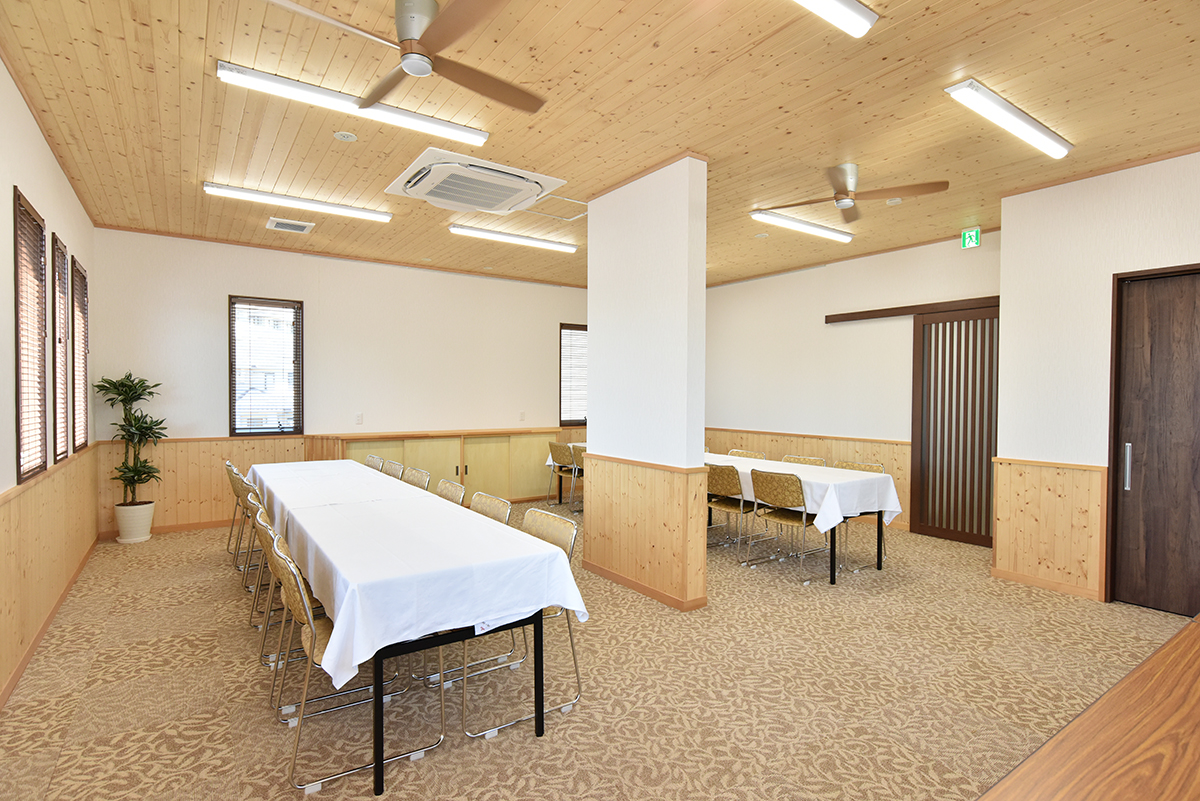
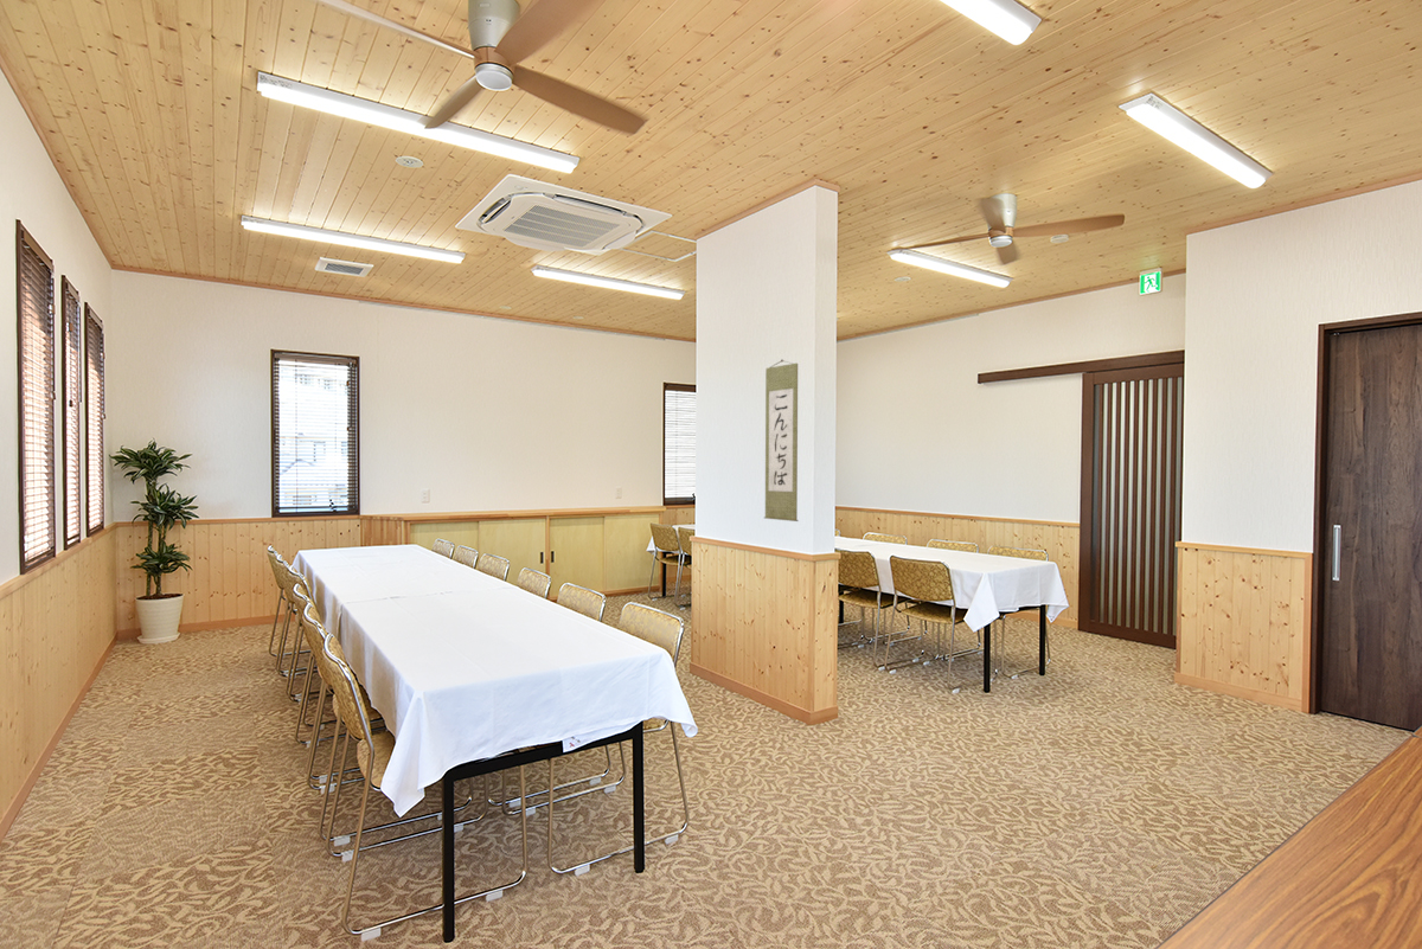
+ wall scroll (781, 440)
